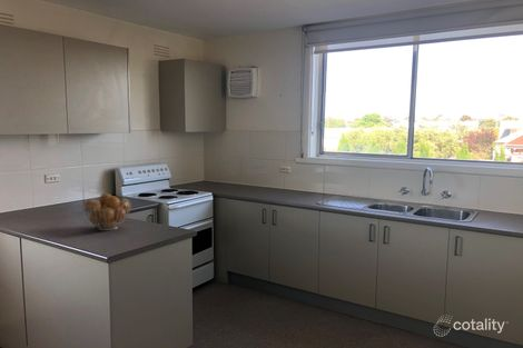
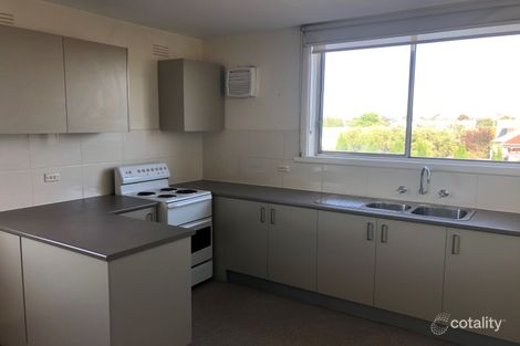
- fruit basket (107, 211)
